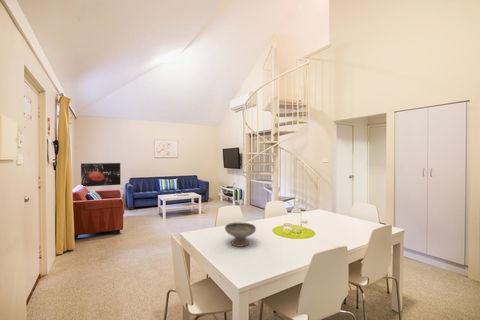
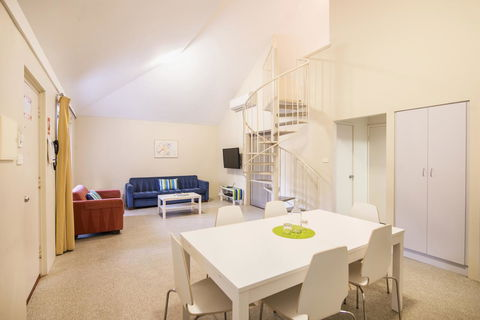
- wall art (101, 174)
- bowl (240, 234)
